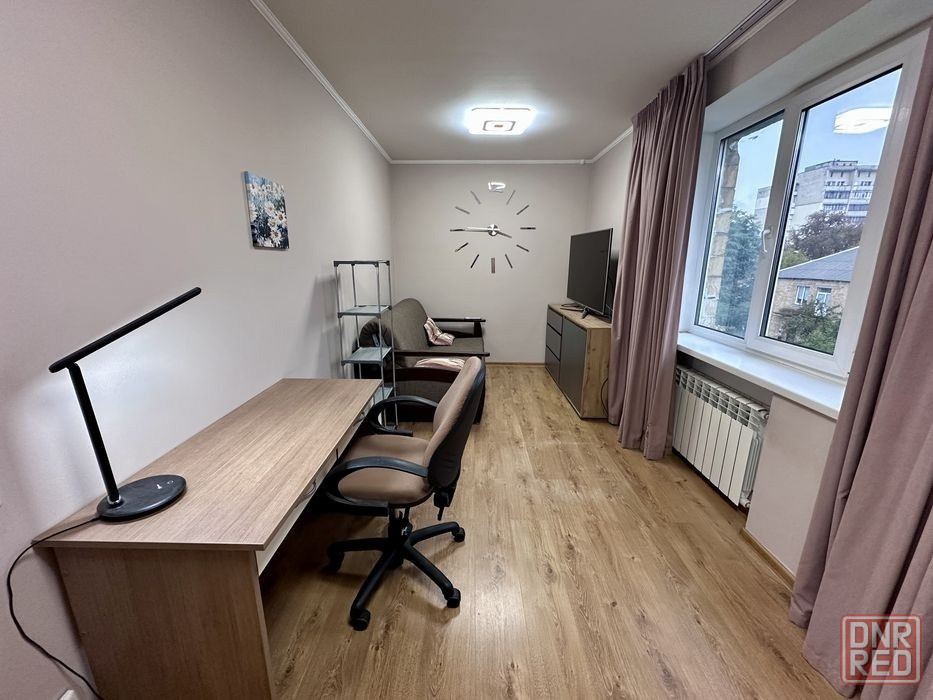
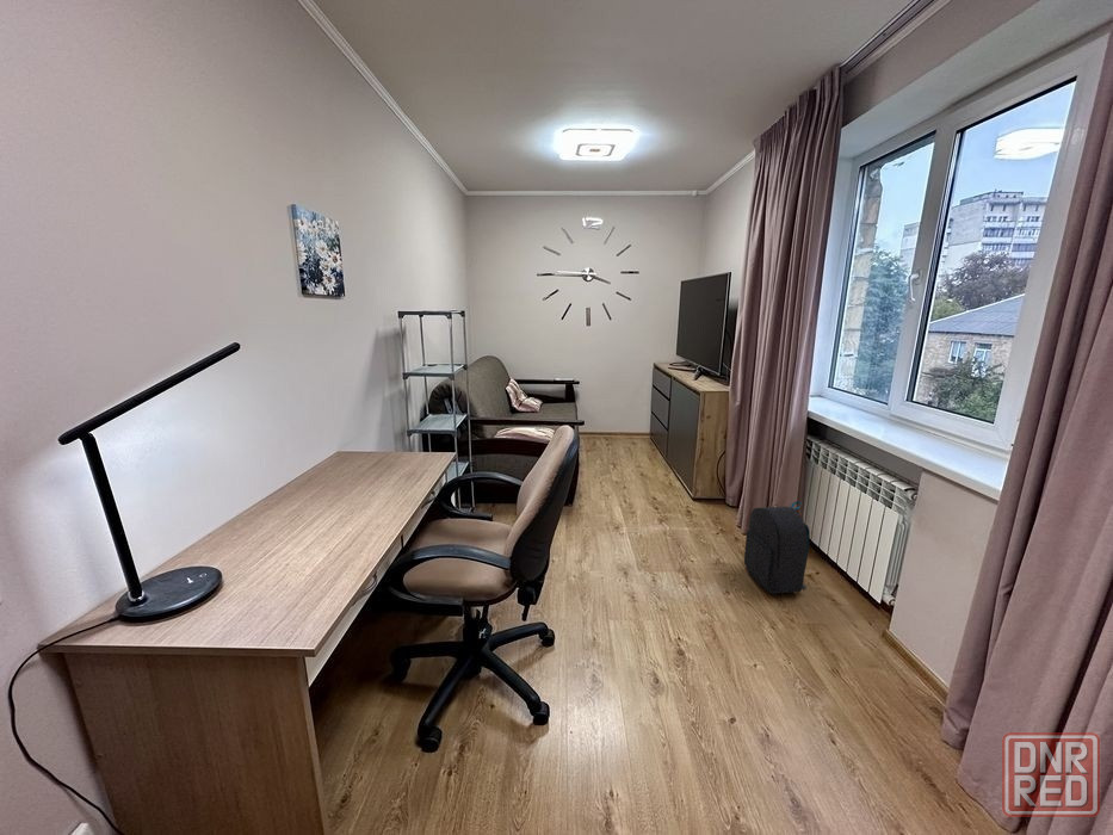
+ backpack (777, 543)
